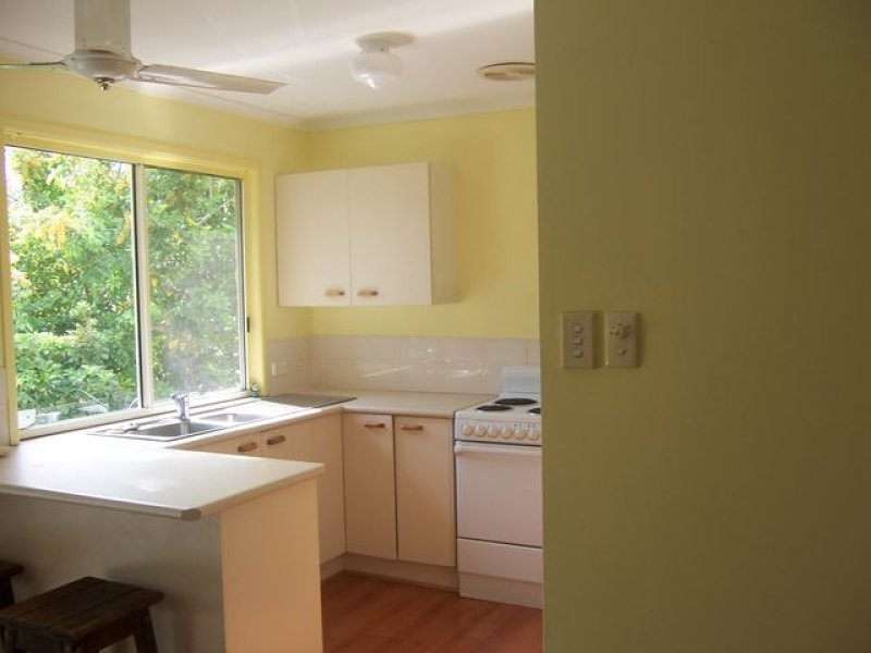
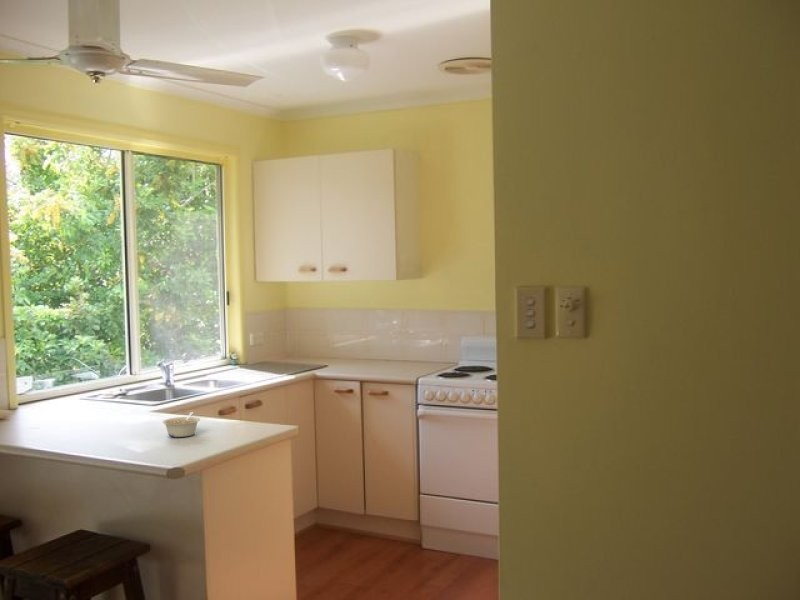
+ legume (181, 425)
